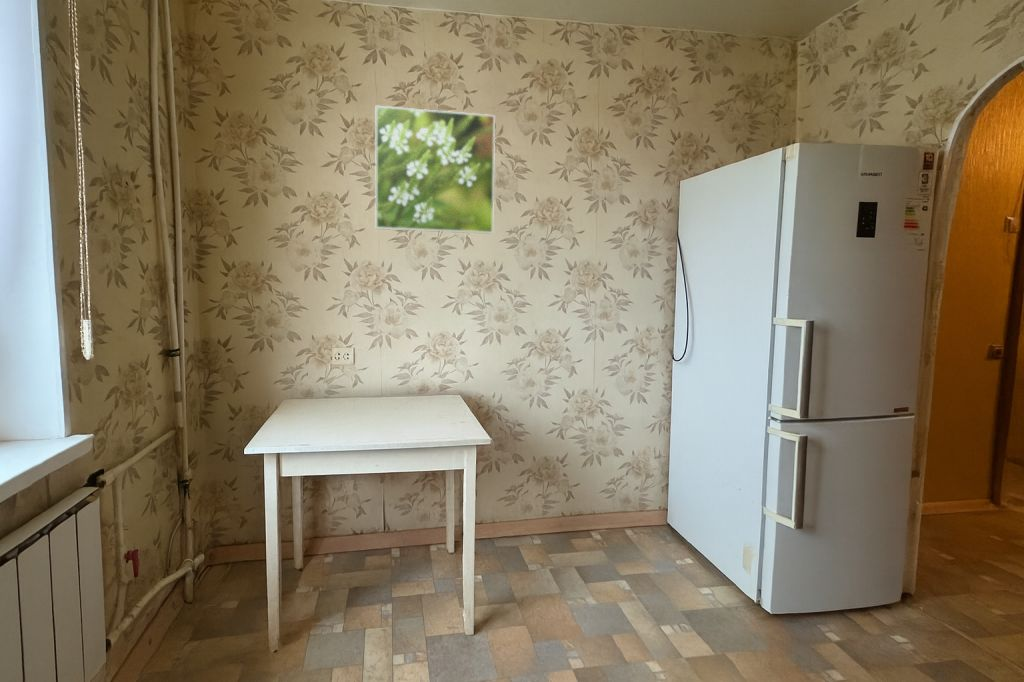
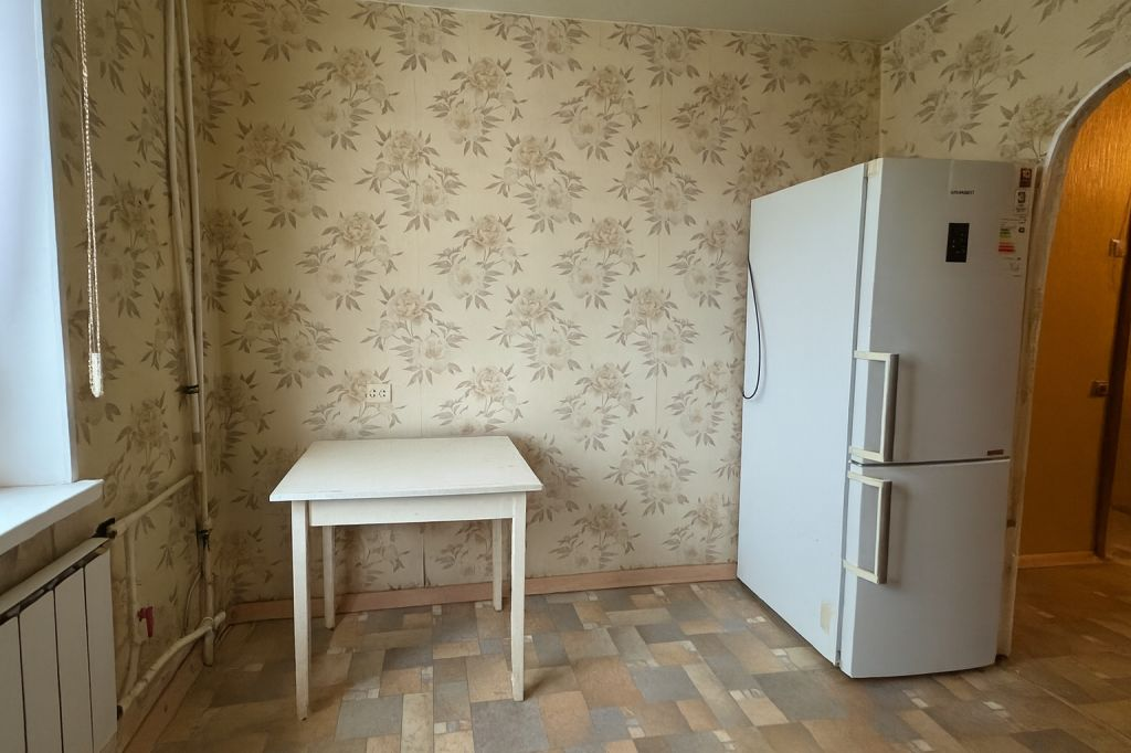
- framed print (435, 171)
